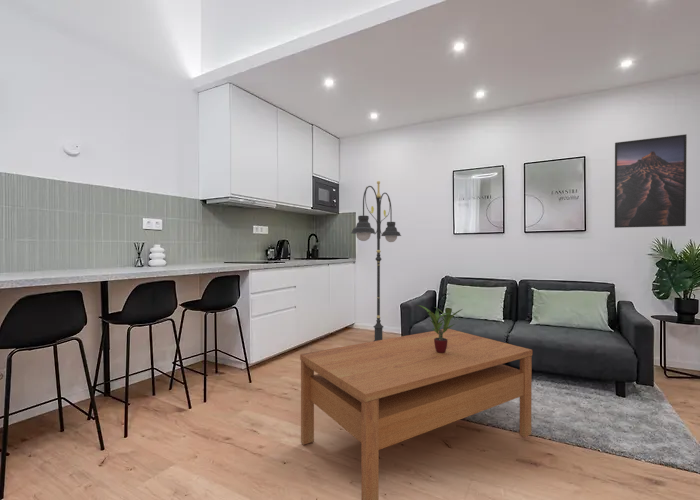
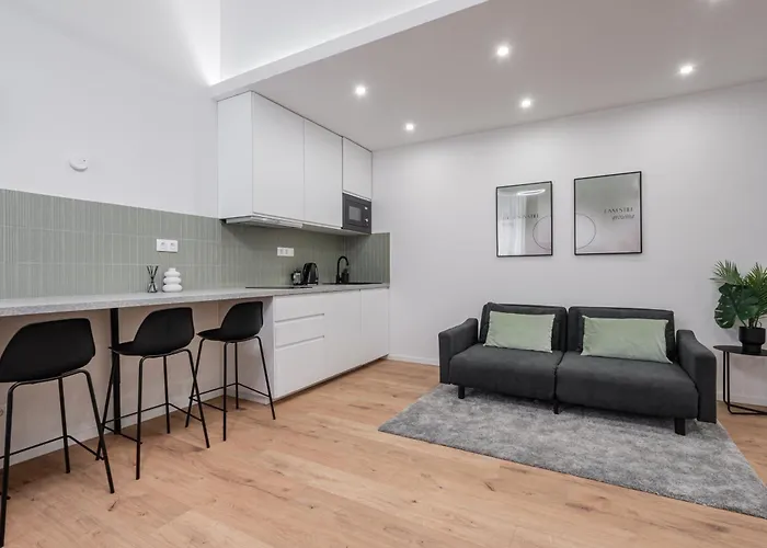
- floor lamp (378, 266)
- potted plant (437, 327)
- coffee table (418, 395)
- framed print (649, 182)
